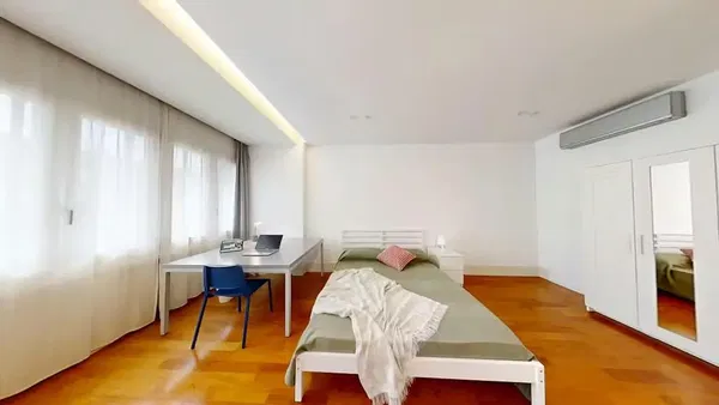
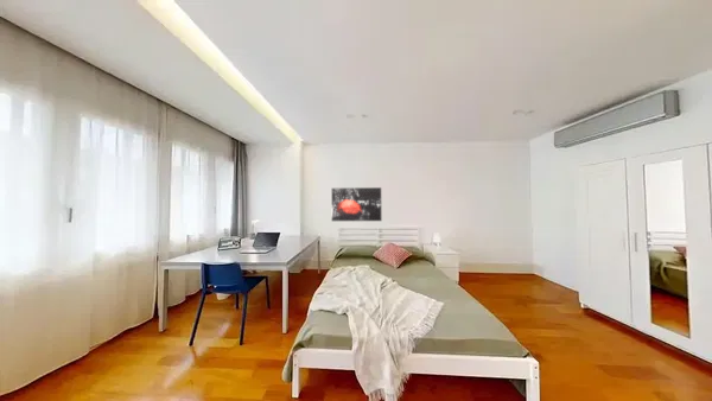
+ wall art (356, 204)
